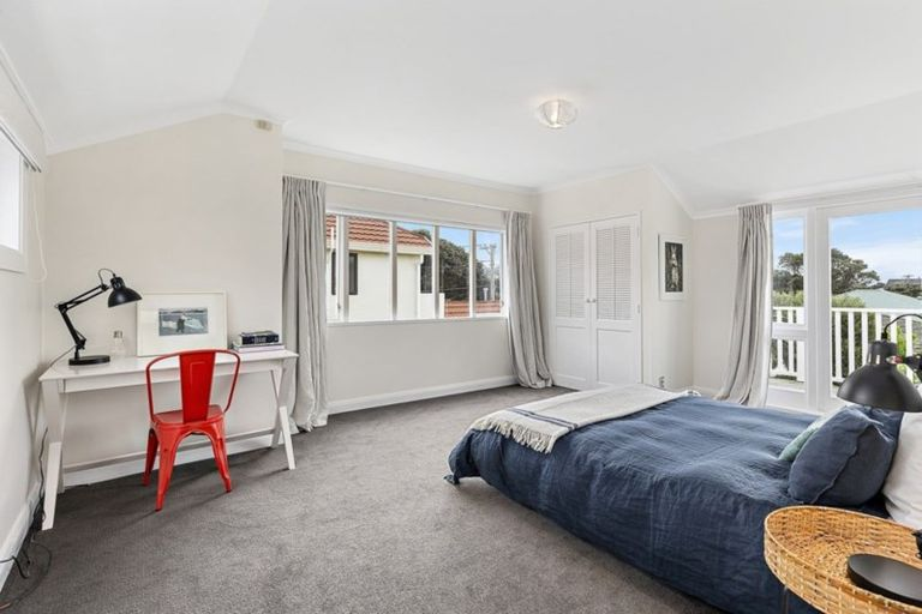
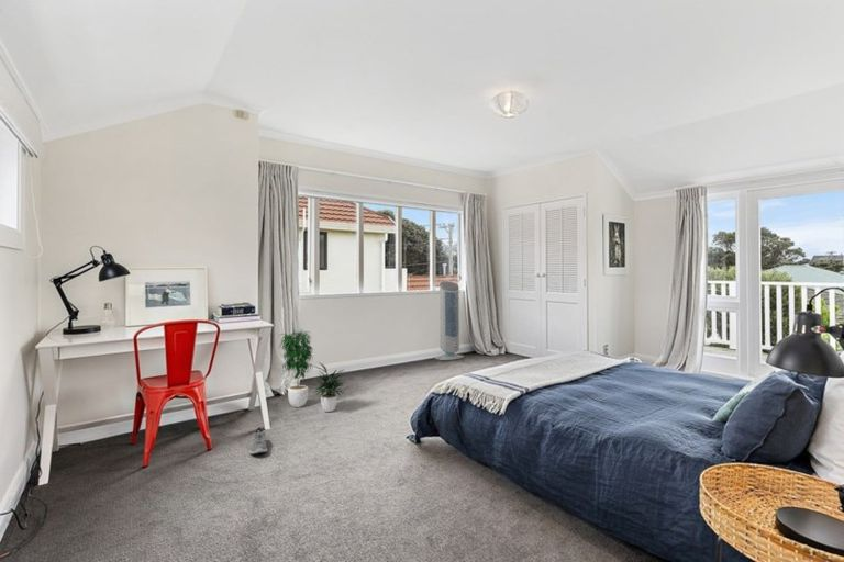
+ air purifier (448, 319)
+ sneaker (257, 440)
+ potted plant (310, 367)
